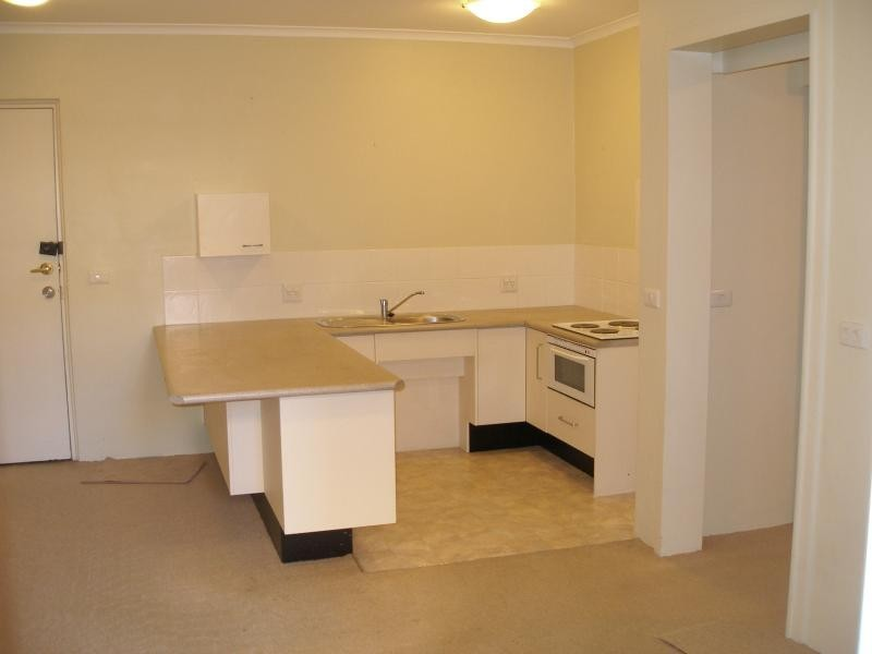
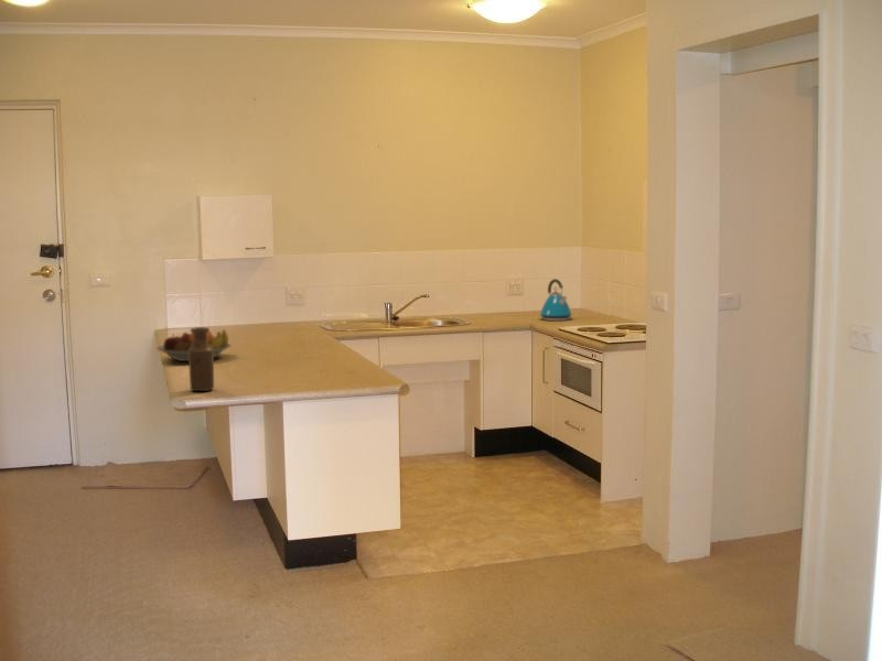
+ bottle (201, 358)
+ kettle (555, 299)
+ fruit bowl (192, 343)
